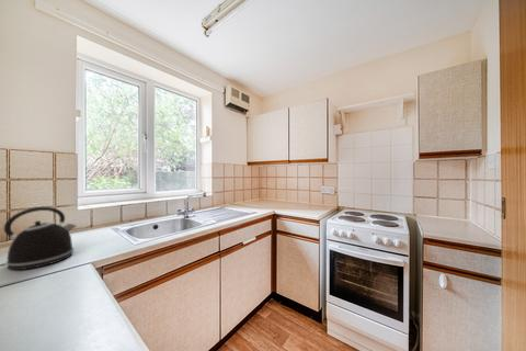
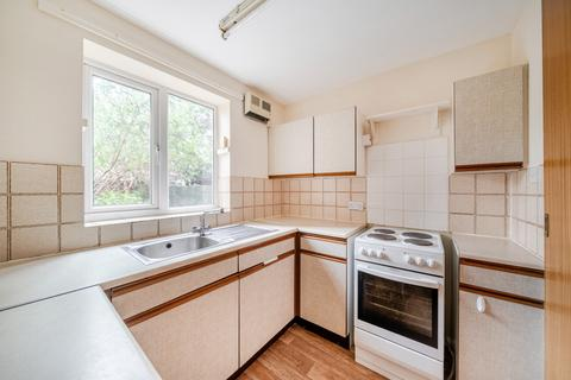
- kettle (42, 233)
